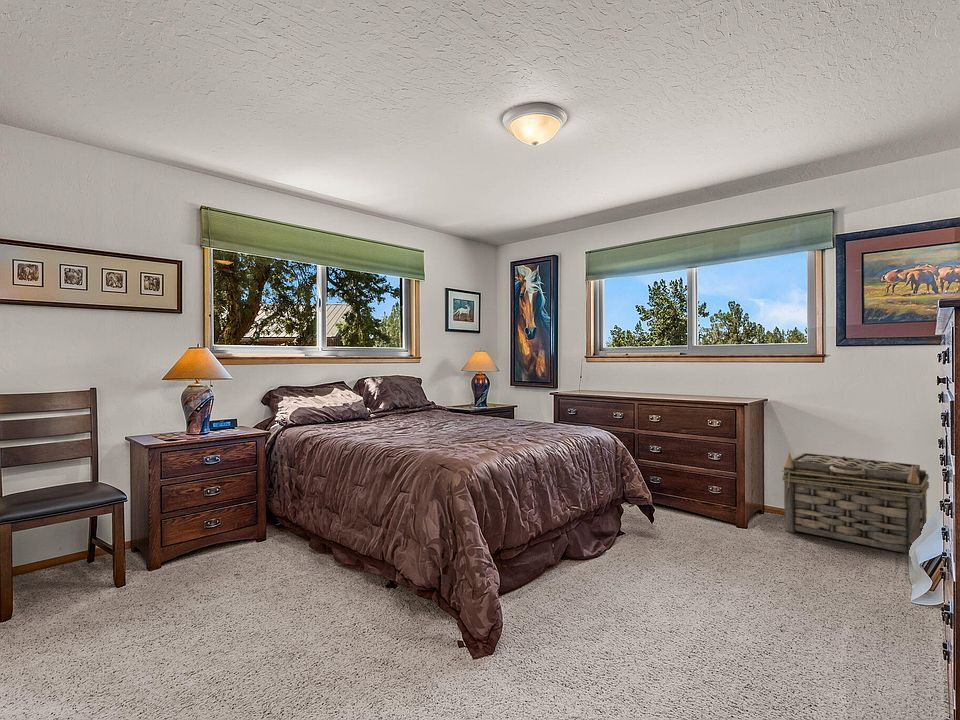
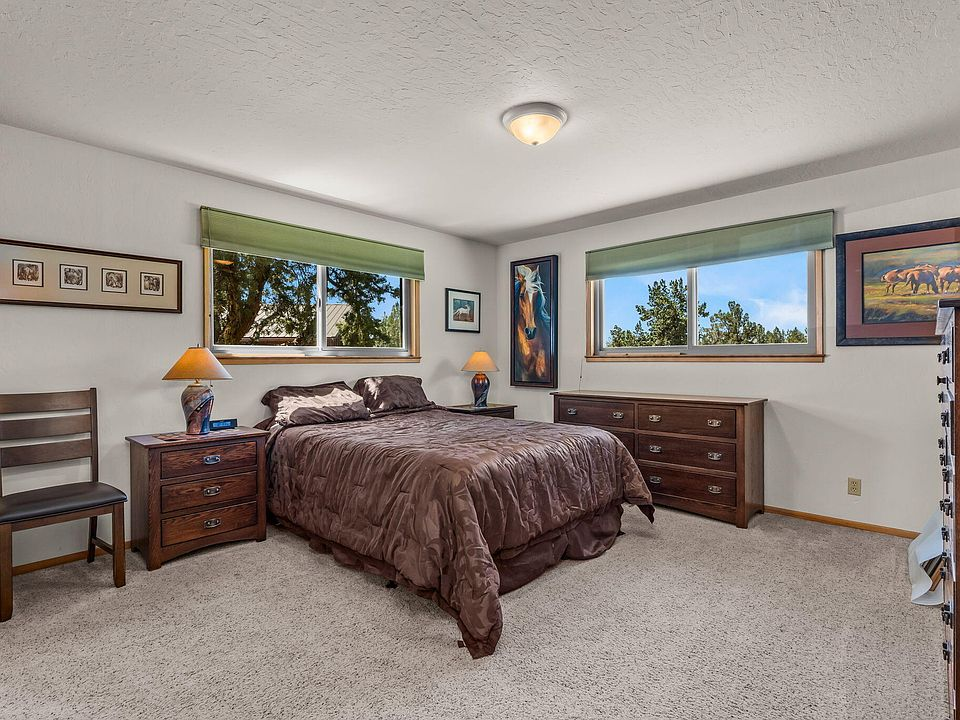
- basket (853, 495)
